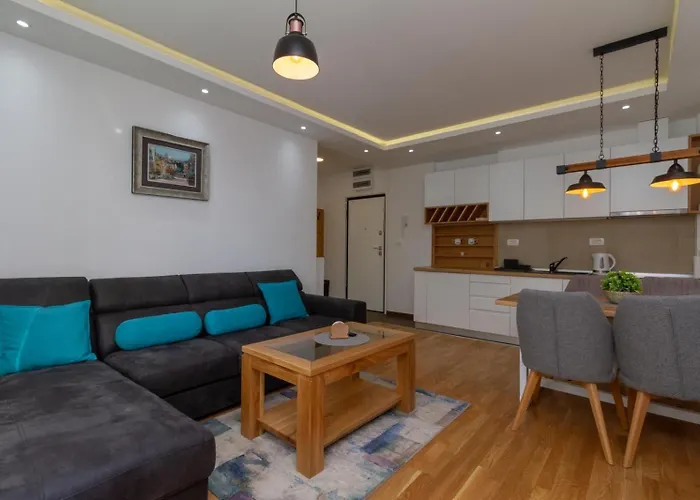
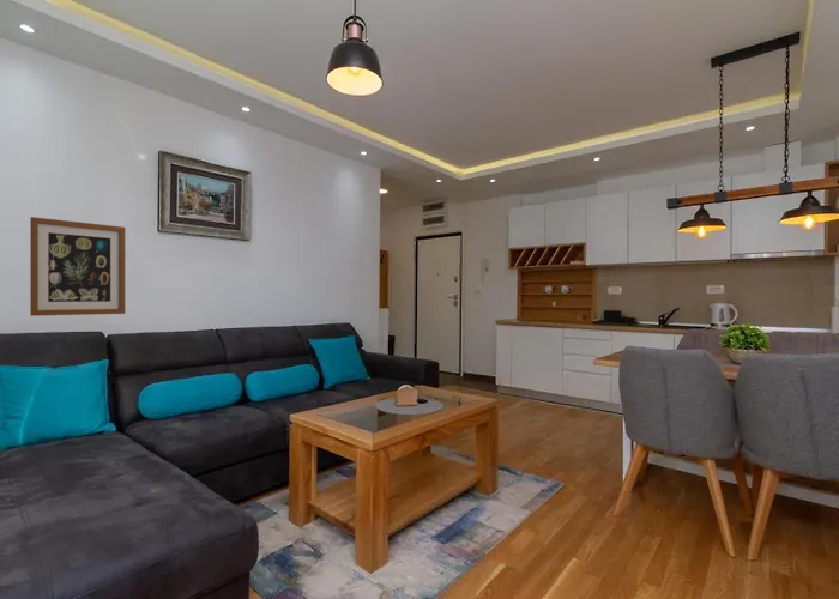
+ wall art (80, 268)
